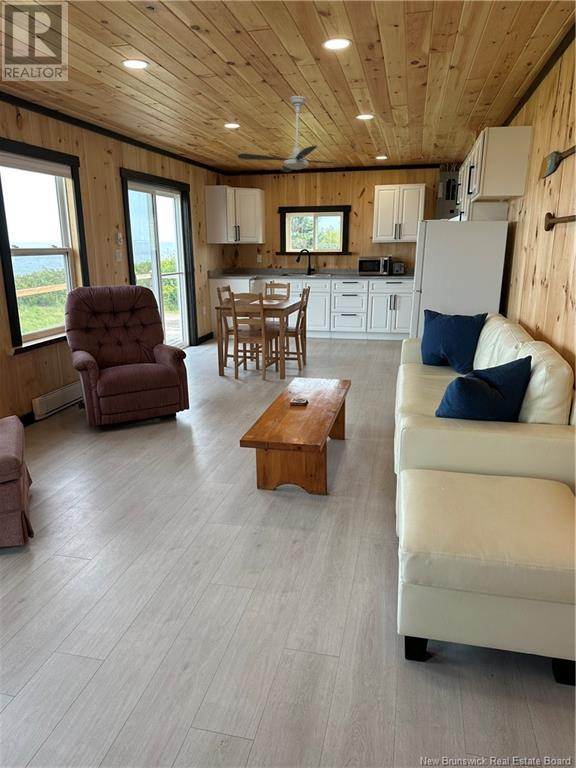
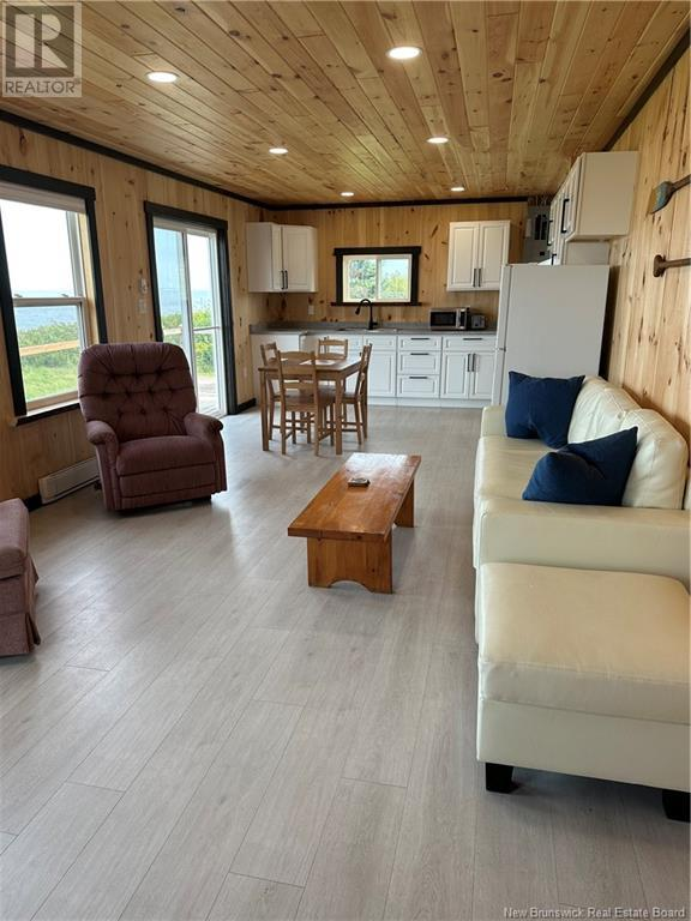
- ceiling fan (296, 132)
